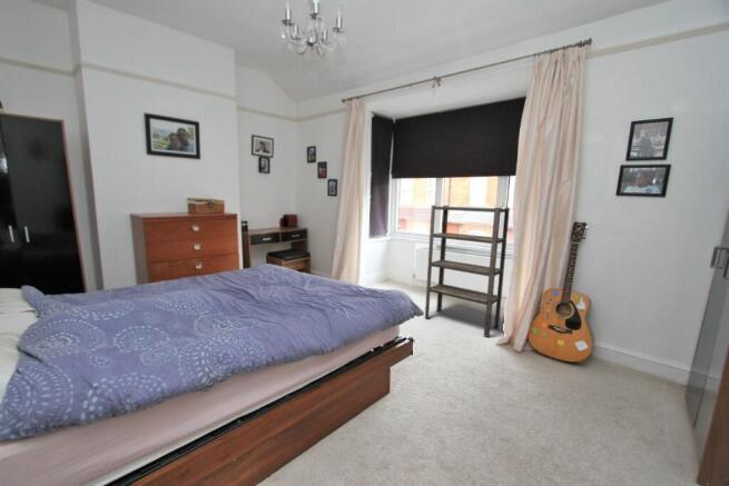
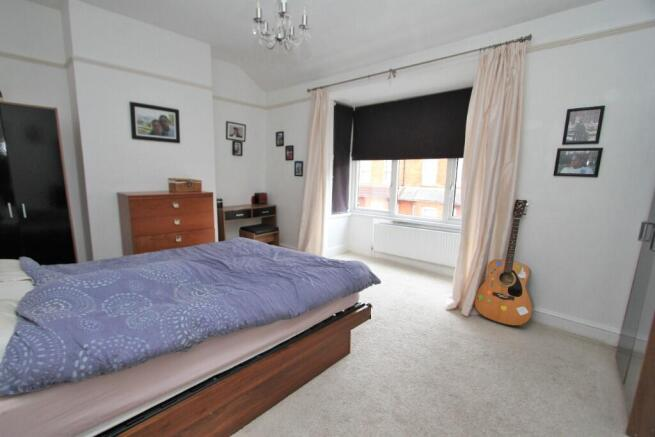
- shelving unit (464, 266)
